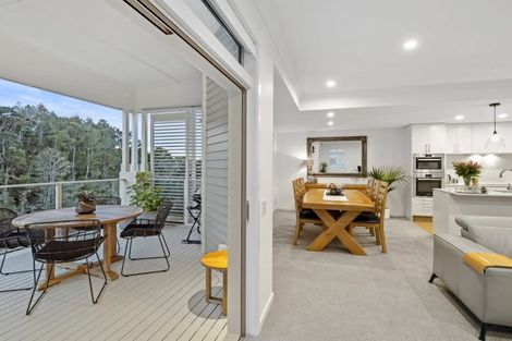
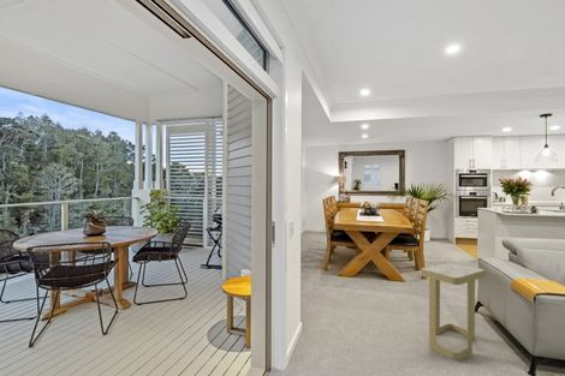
+ side table (439, 305)
